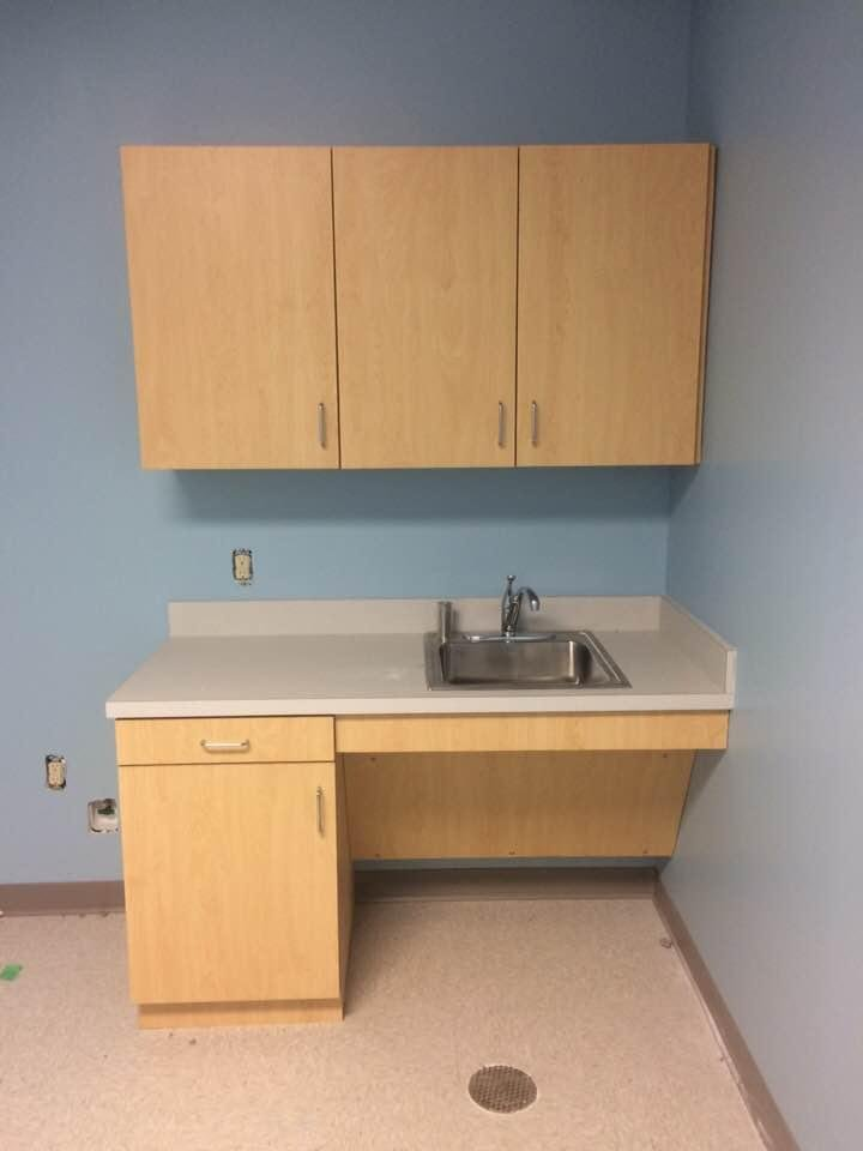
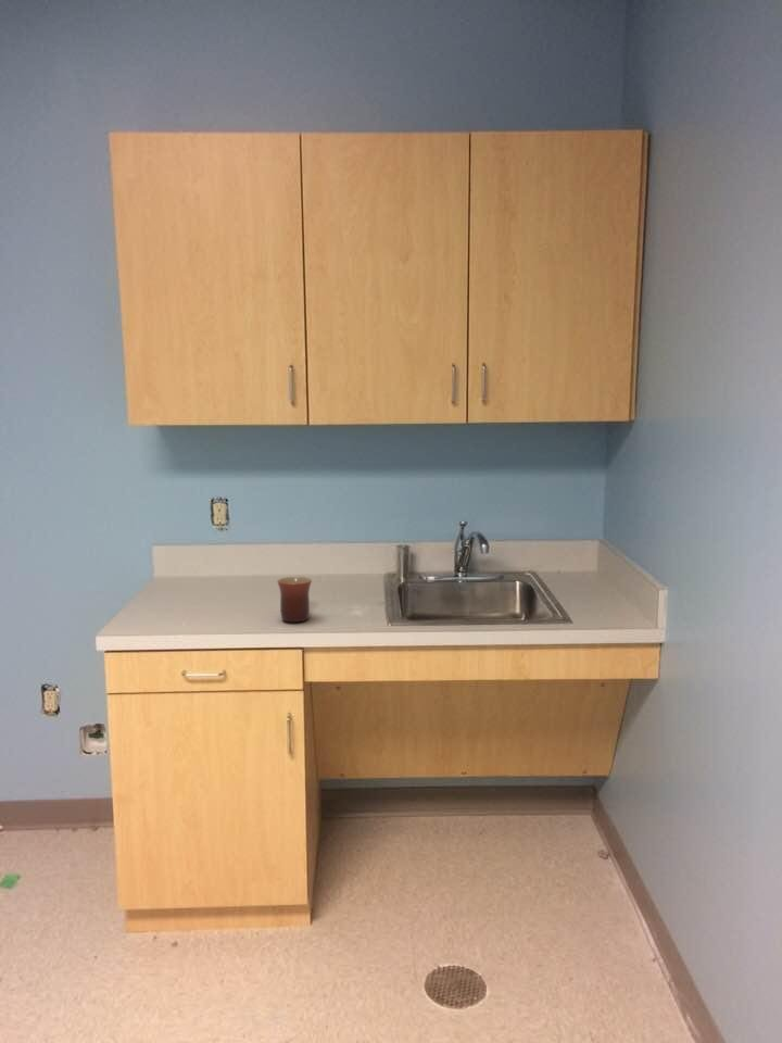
+ mug (293, 598)
